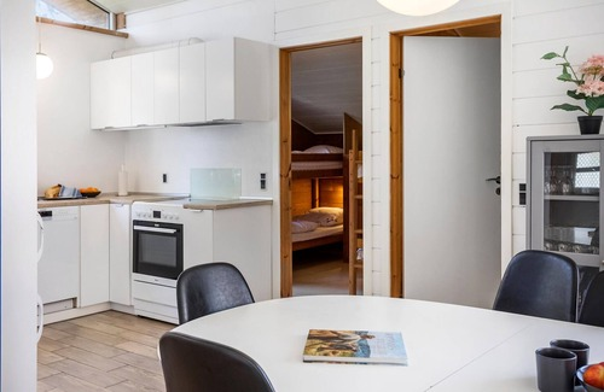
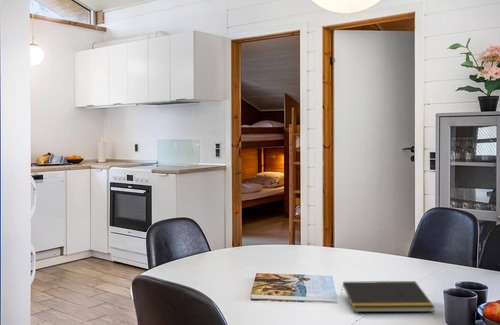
+ notepad (386, 295)
